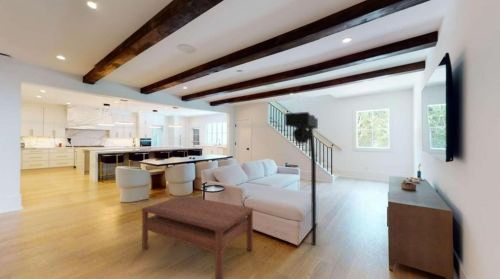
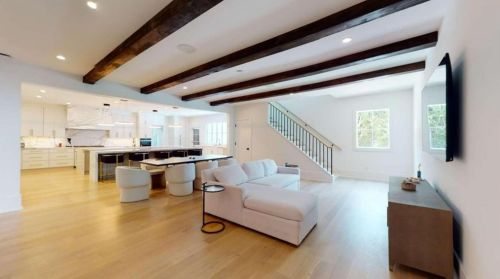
- traffic light (311, 191)
- coffee table (197, 228)
